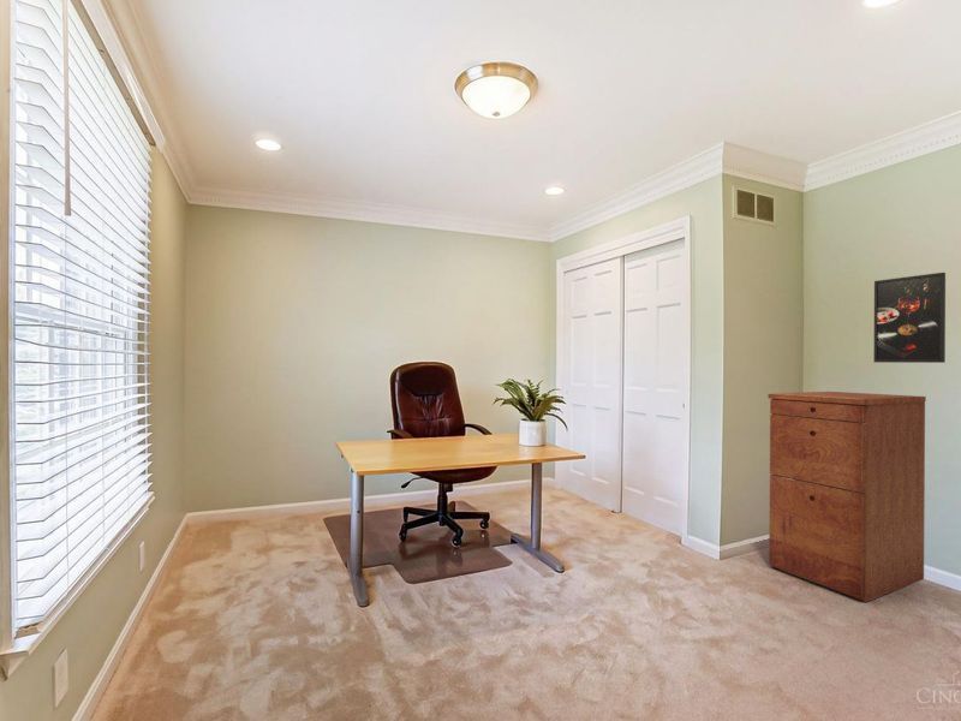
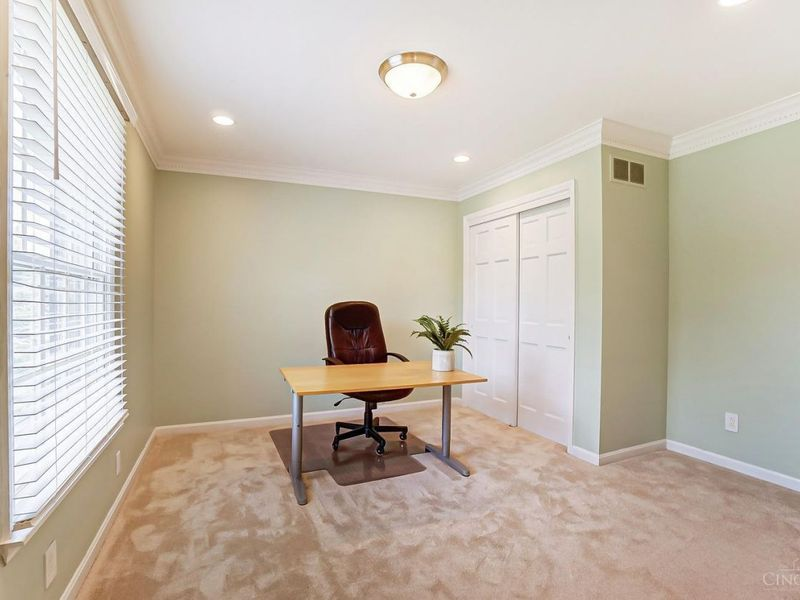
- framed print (907, 320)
- filing cabinet (843, 483)
